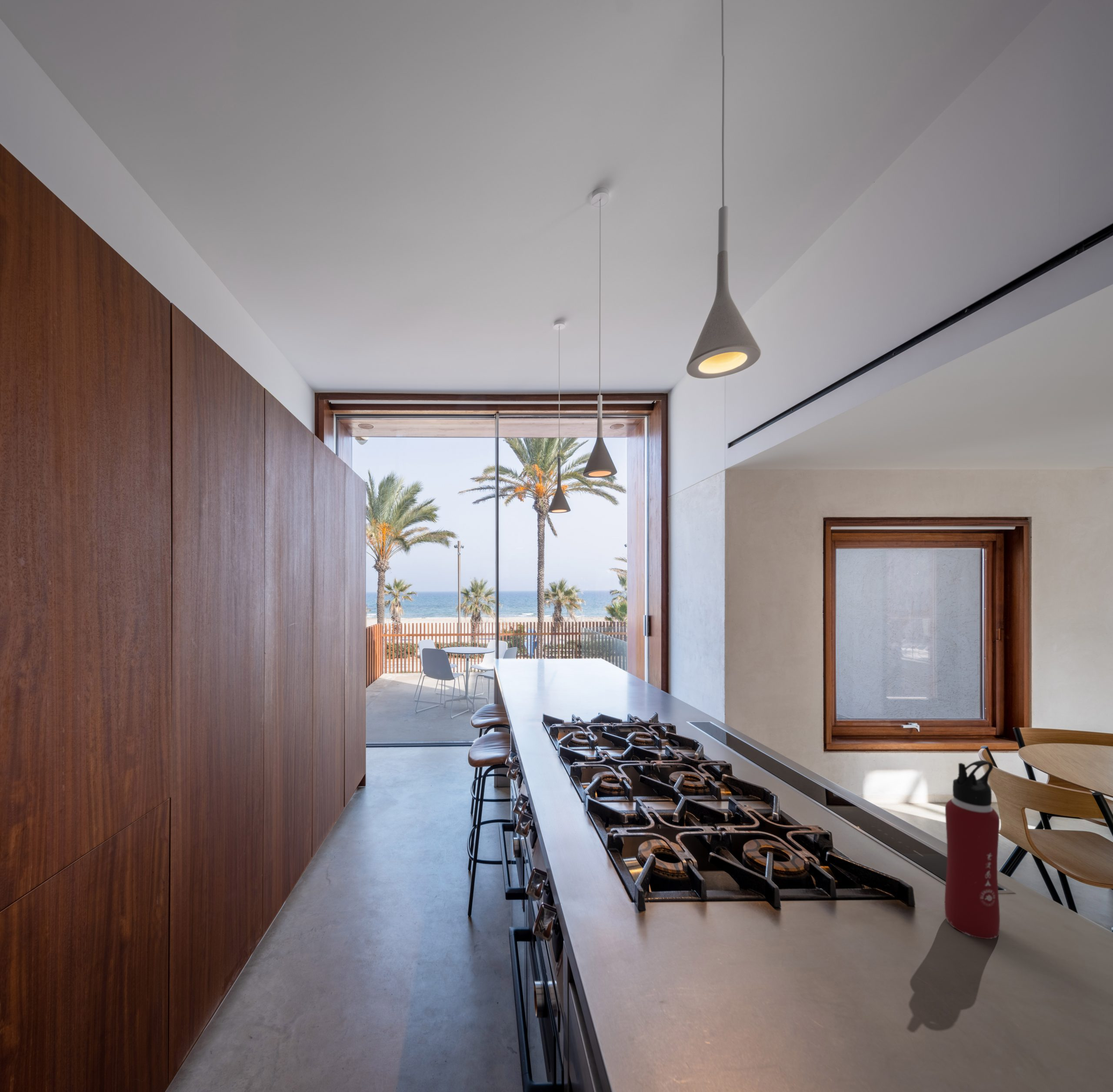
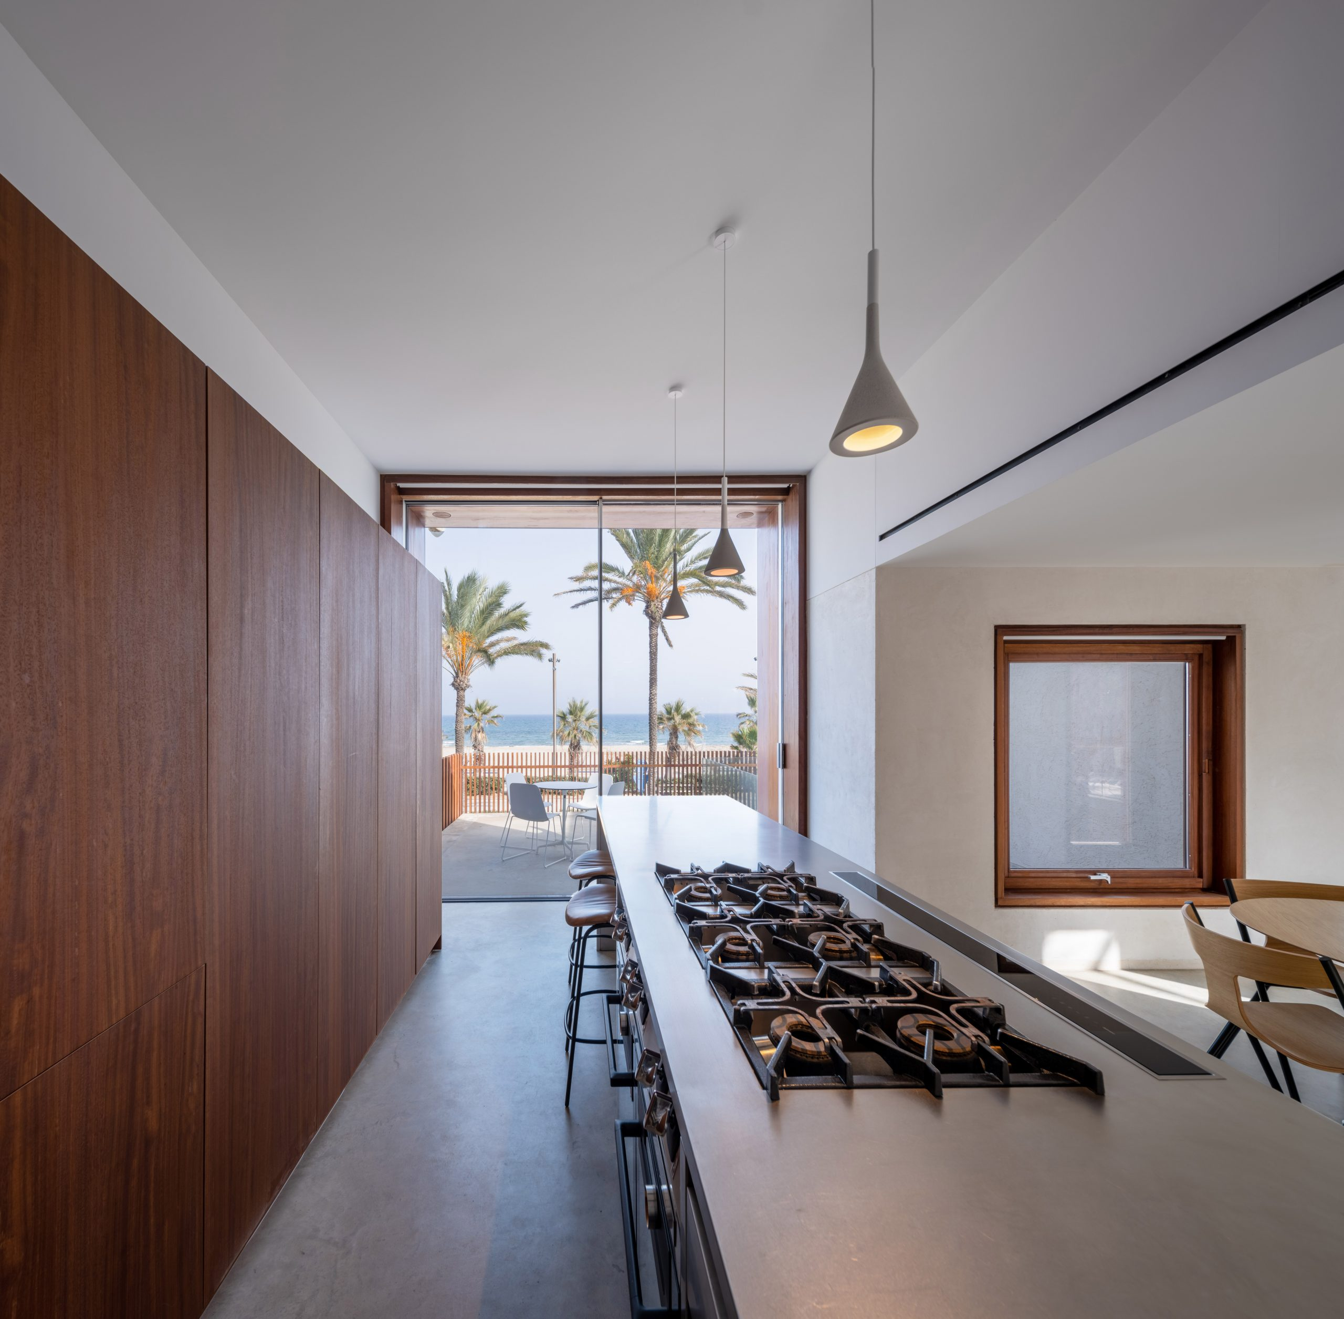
- water bottle (972, 843)
